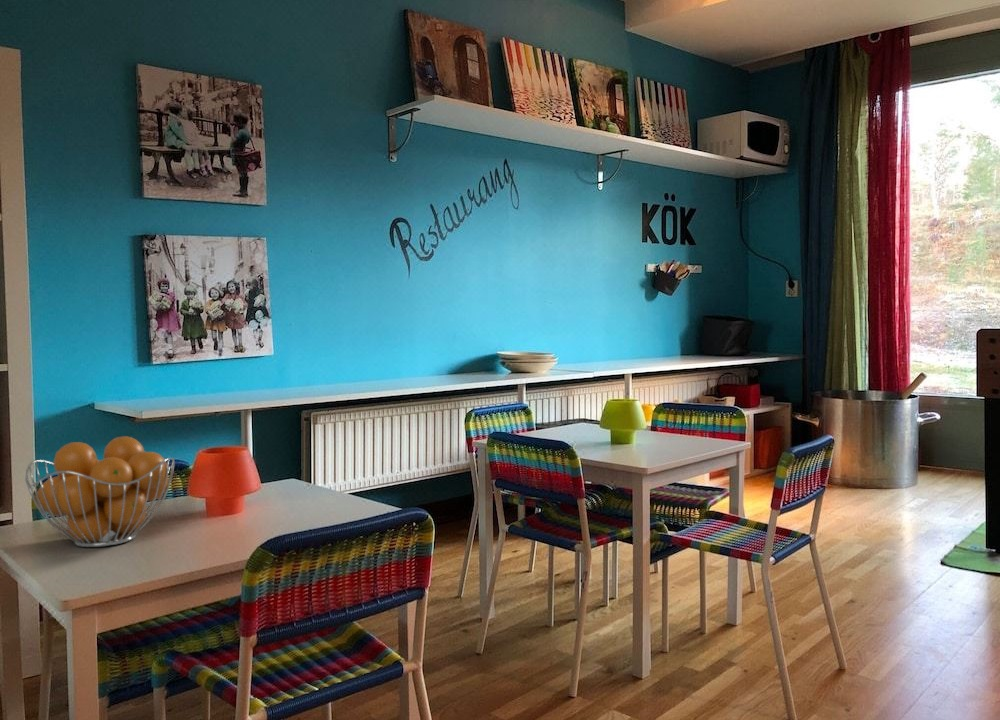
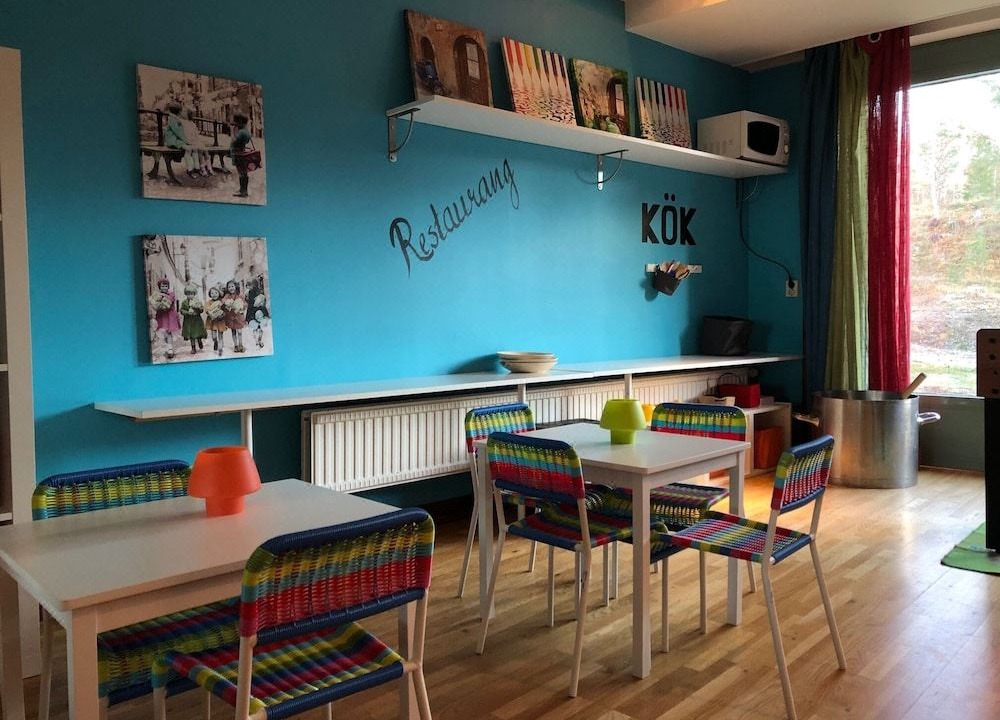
- fruit basket (103, 489)
